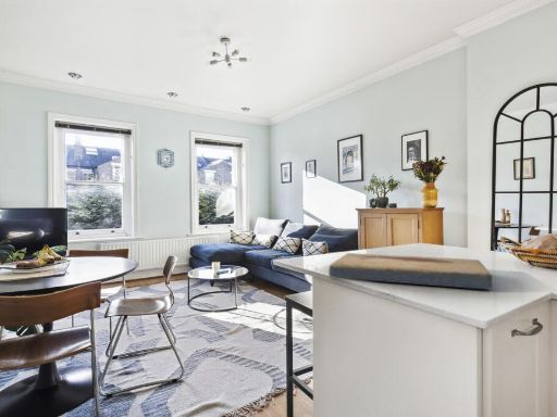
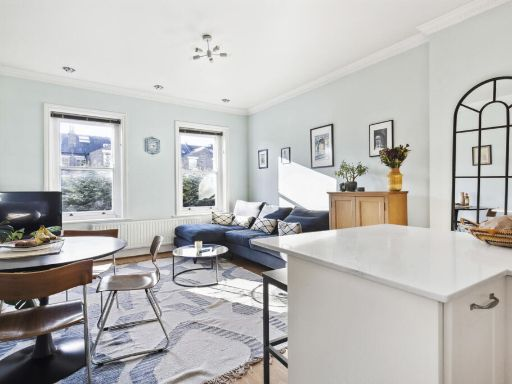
- fish fossil (406, 267)
